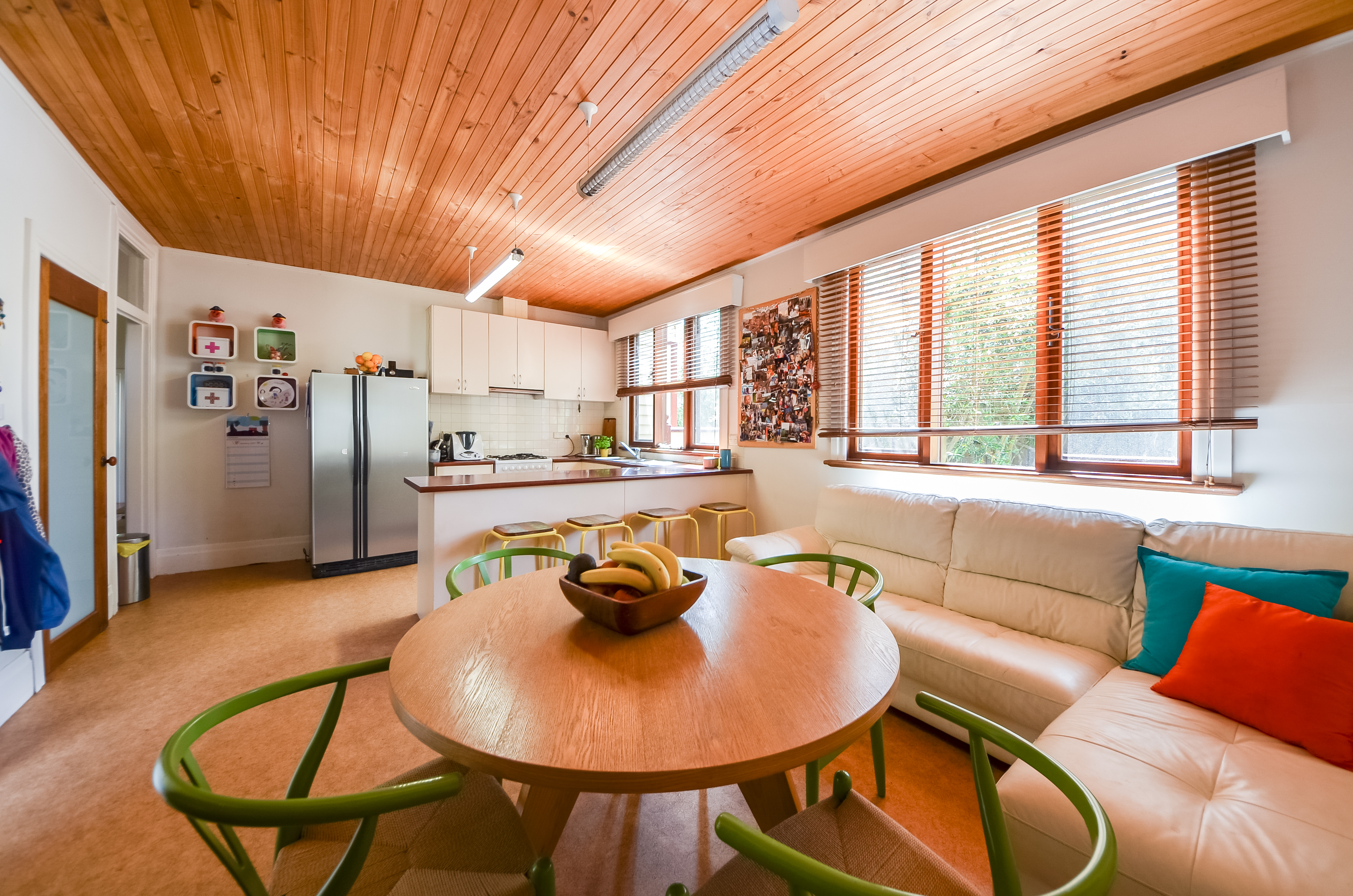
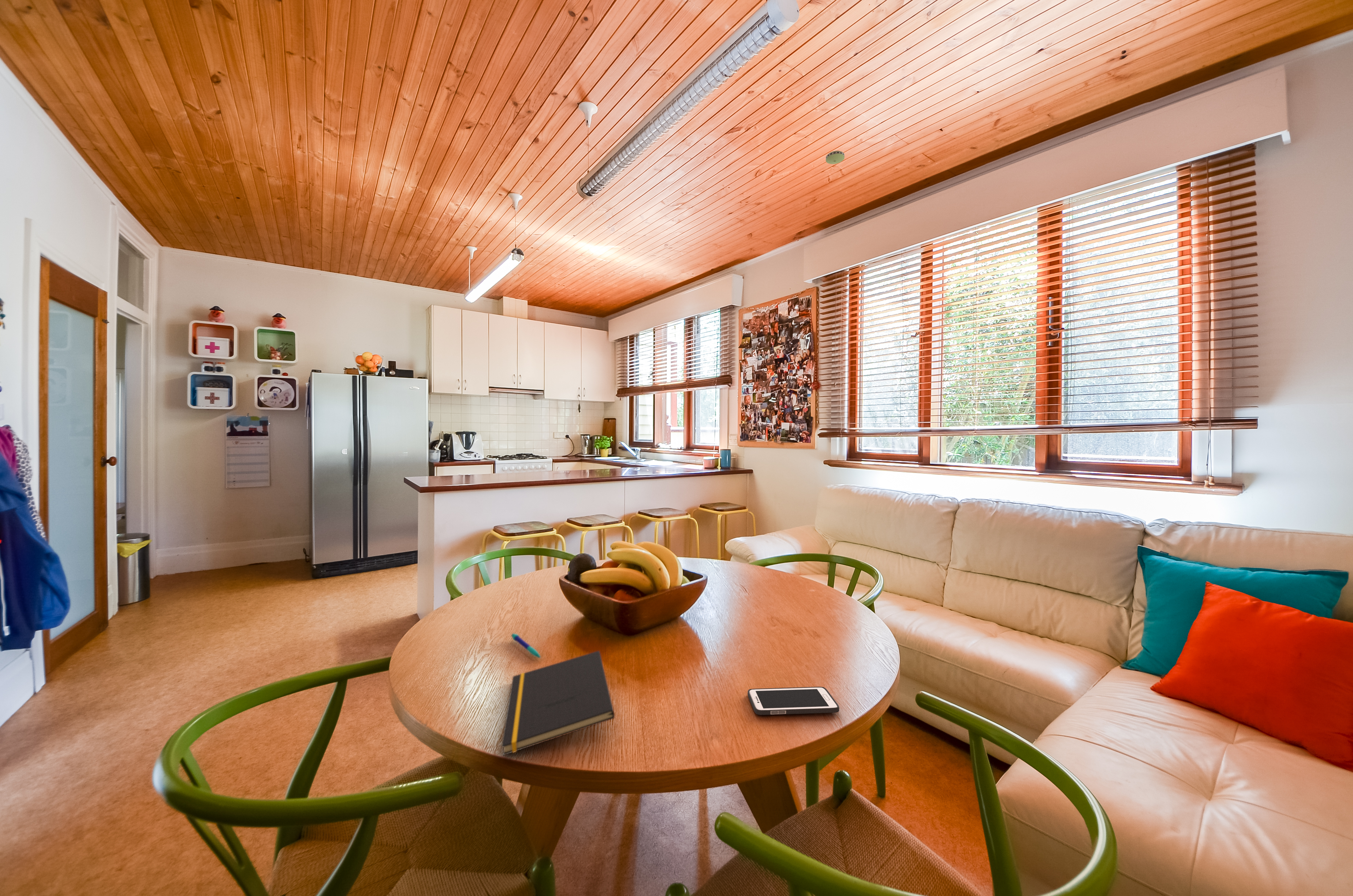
+ notepad (558, 695)
+ pen (526, 646)
+ smoke detector (835, 157)
+ cell phone (792, 701)
